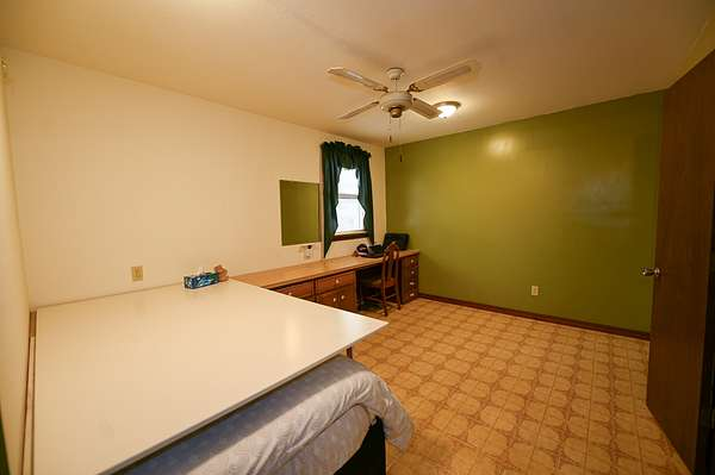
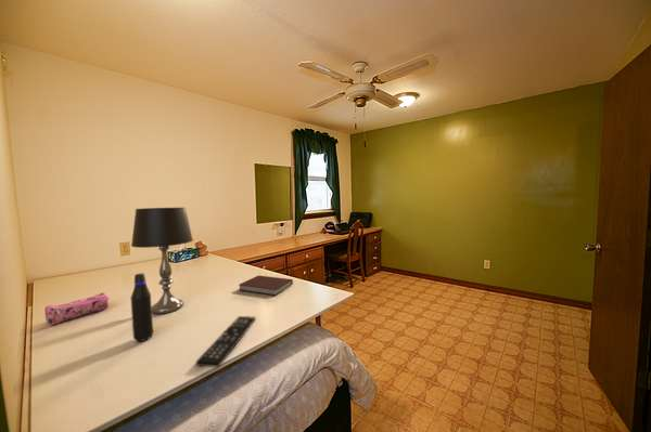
+ water bottle (141, 306)
+ notebook (266, 284)
+ pencil case (78, 307)
+ remote control (230, 337)
+ table lamp (164, 259)
